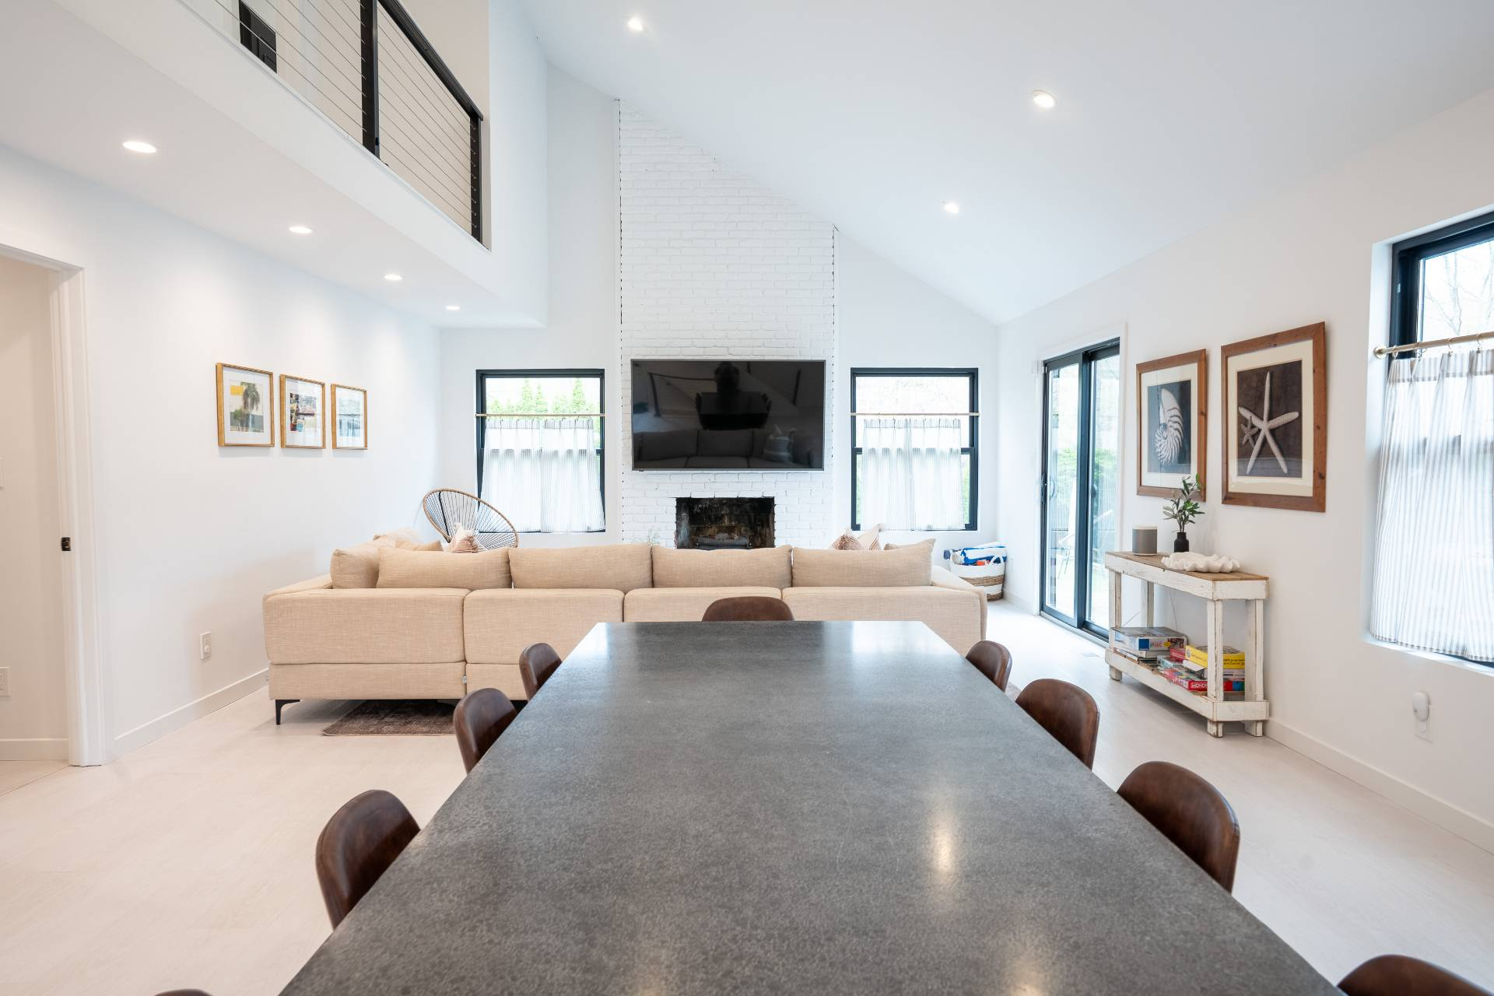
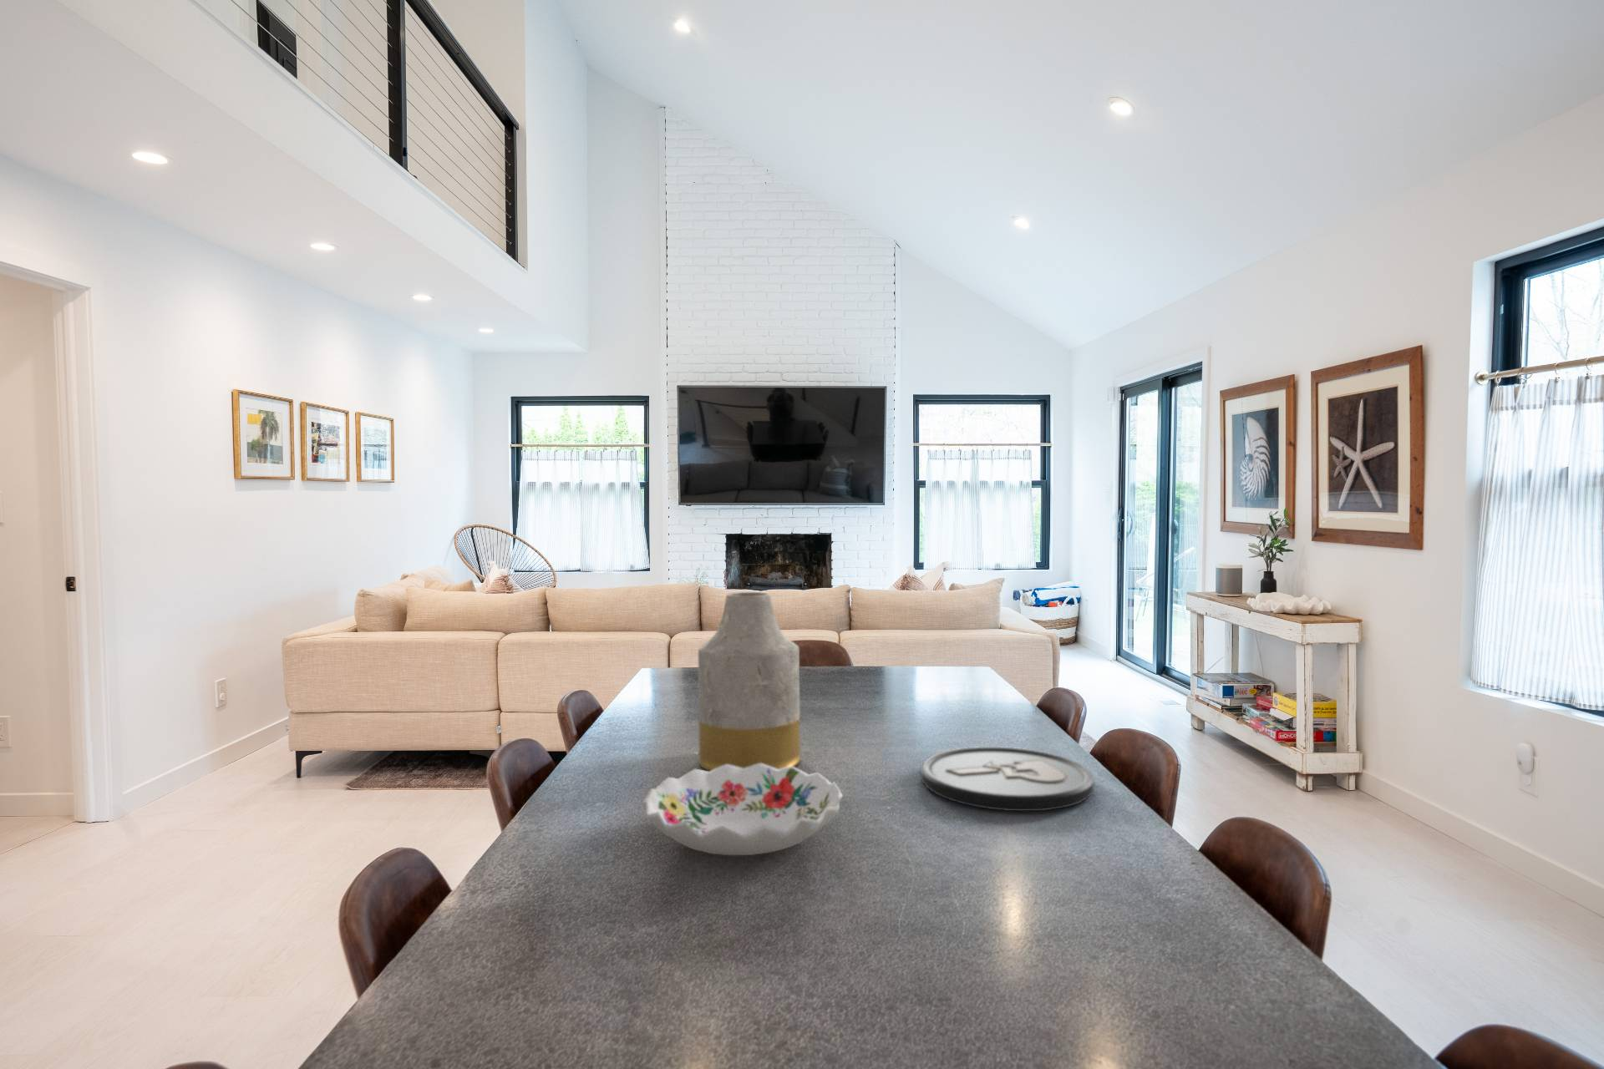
+ vase (748, 678)
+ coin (1005, 776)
+ decorative bowl (744, 814)
